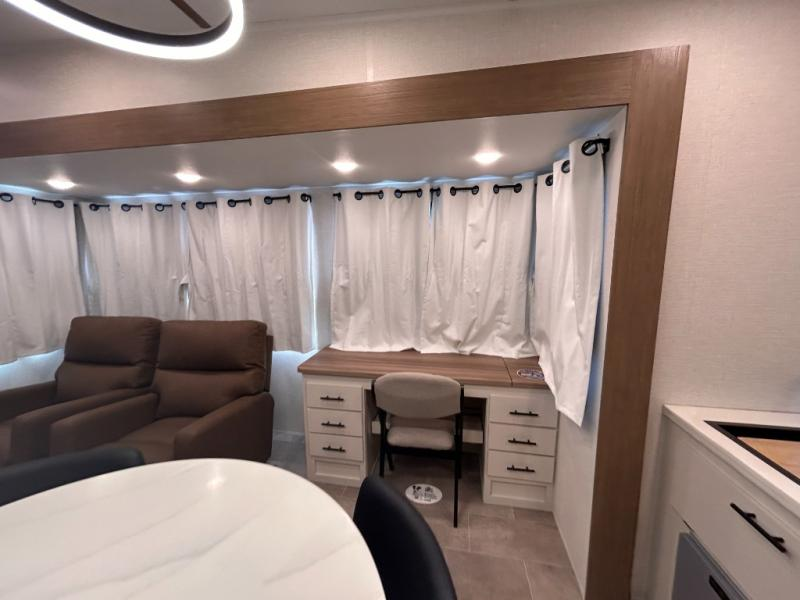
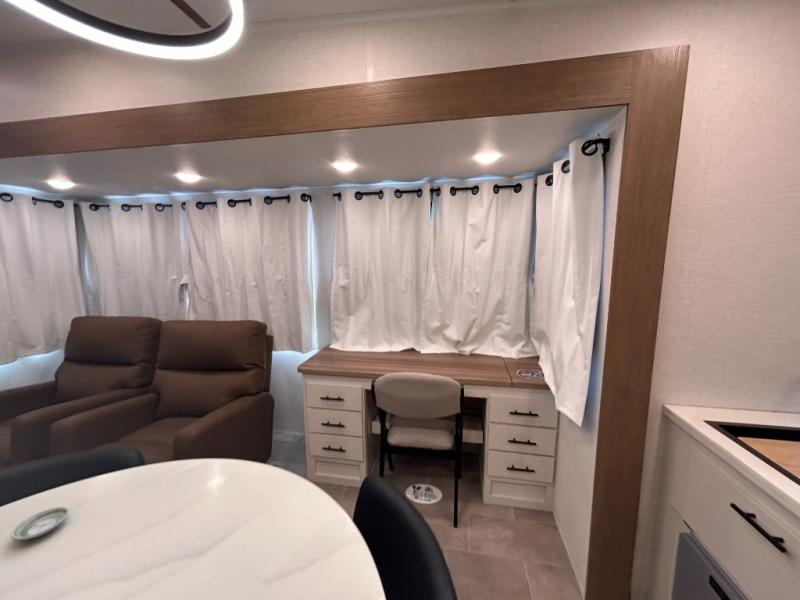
+ saucer (41, 525)
